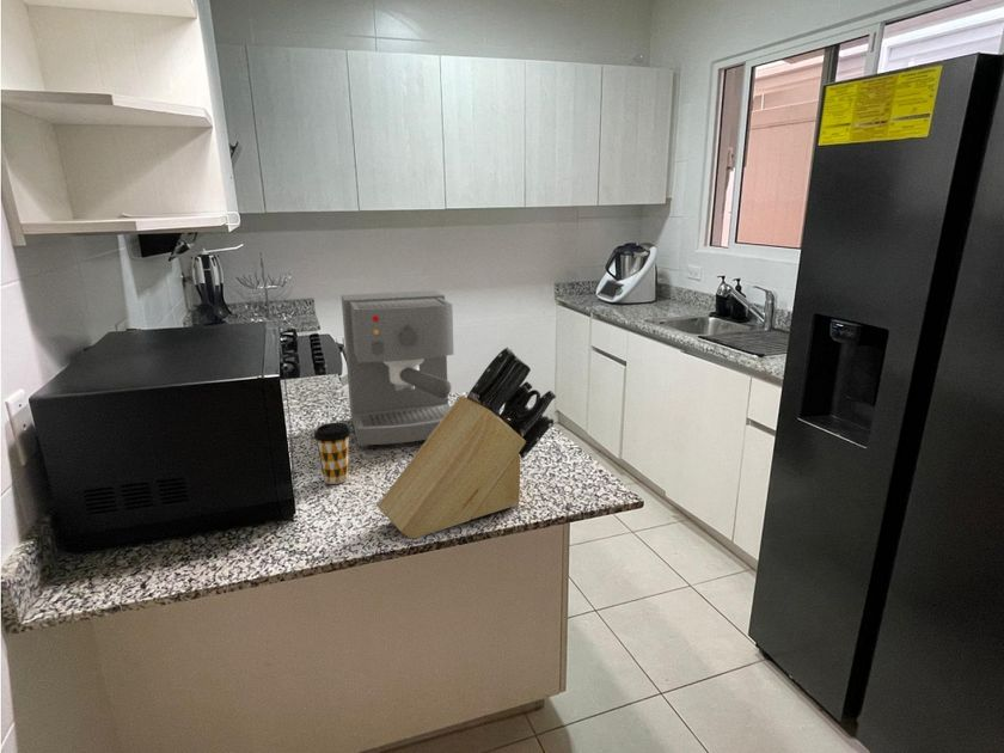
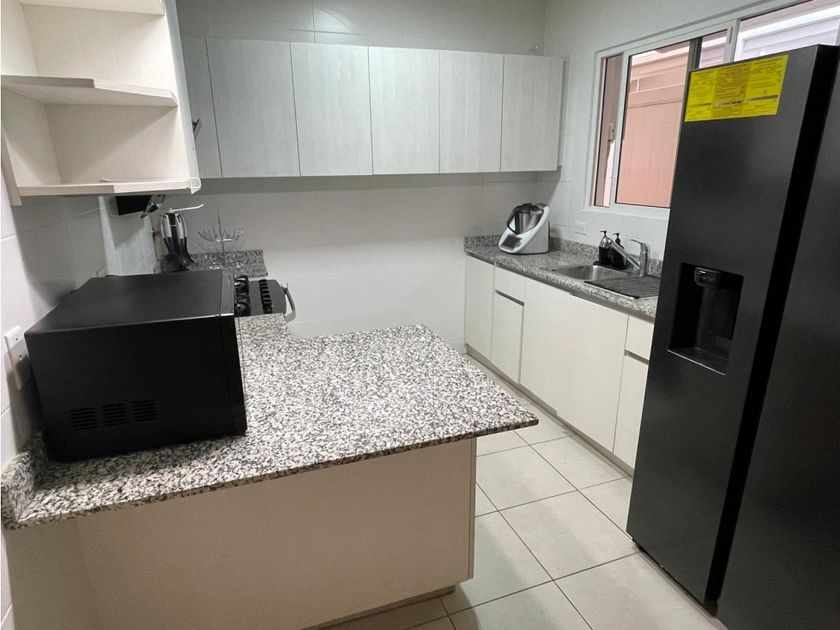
- coffee maker (408, 365)
- coffee cup (333, 453)
- knife block (470, 434)
